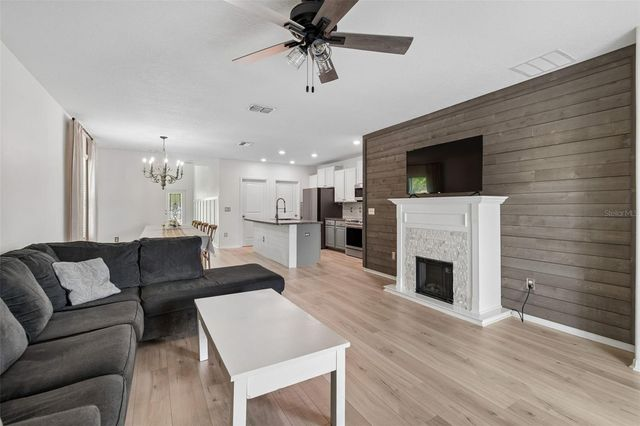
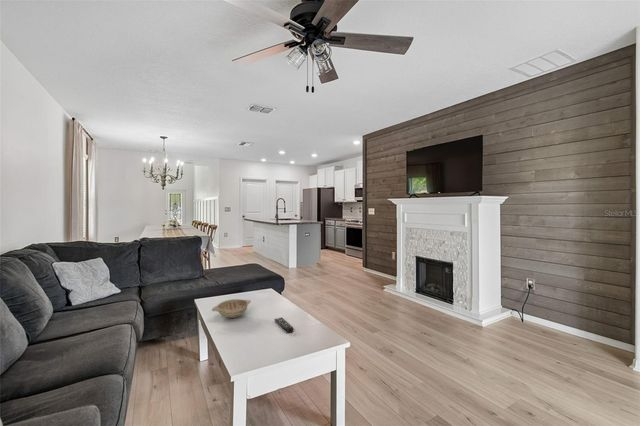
+ remote control (283, 324)
+ decorative bowl (232, 309)
